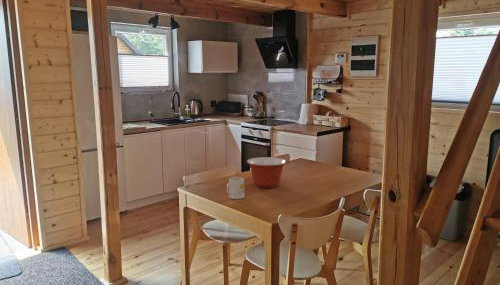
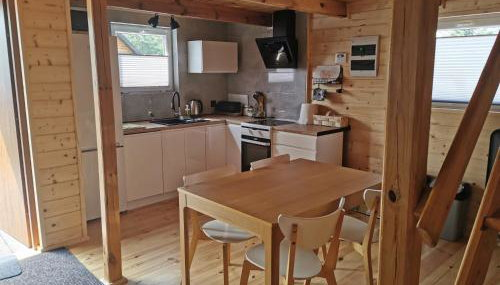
- mixing bowl (266, 173)
- mug (235, 188)
